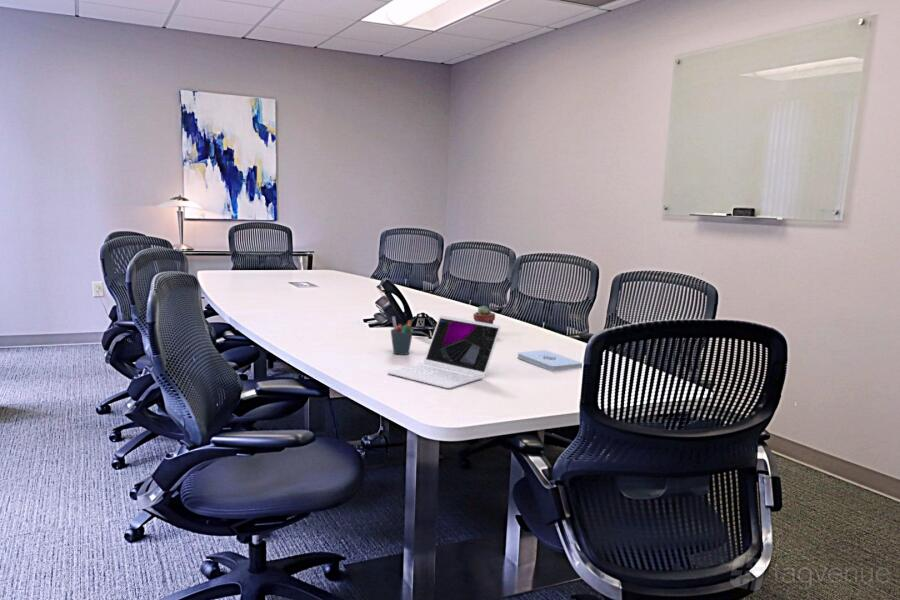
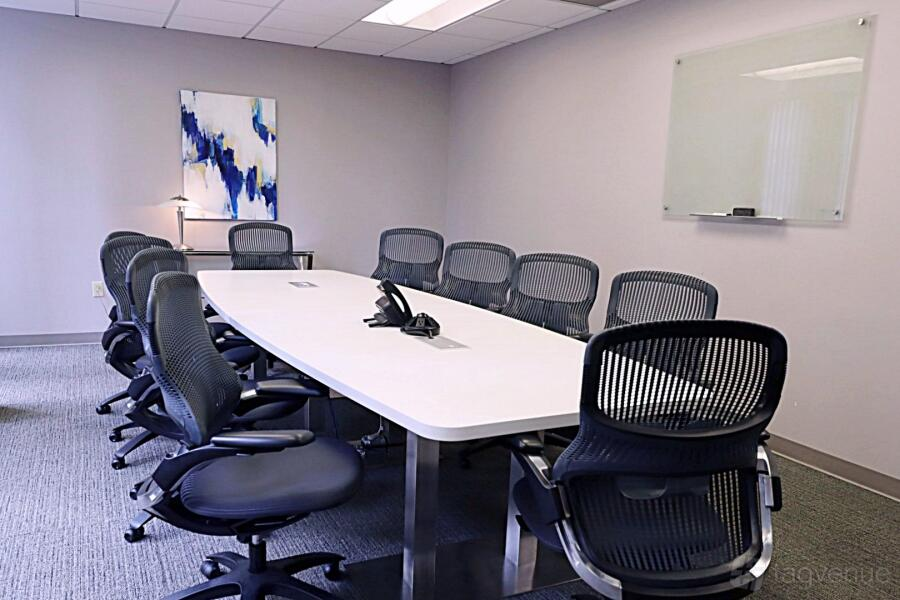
- laptop (444, 346)
- potted succulent (484, 319)
- notepad (548, 360)
- pen holder (401, 335)
